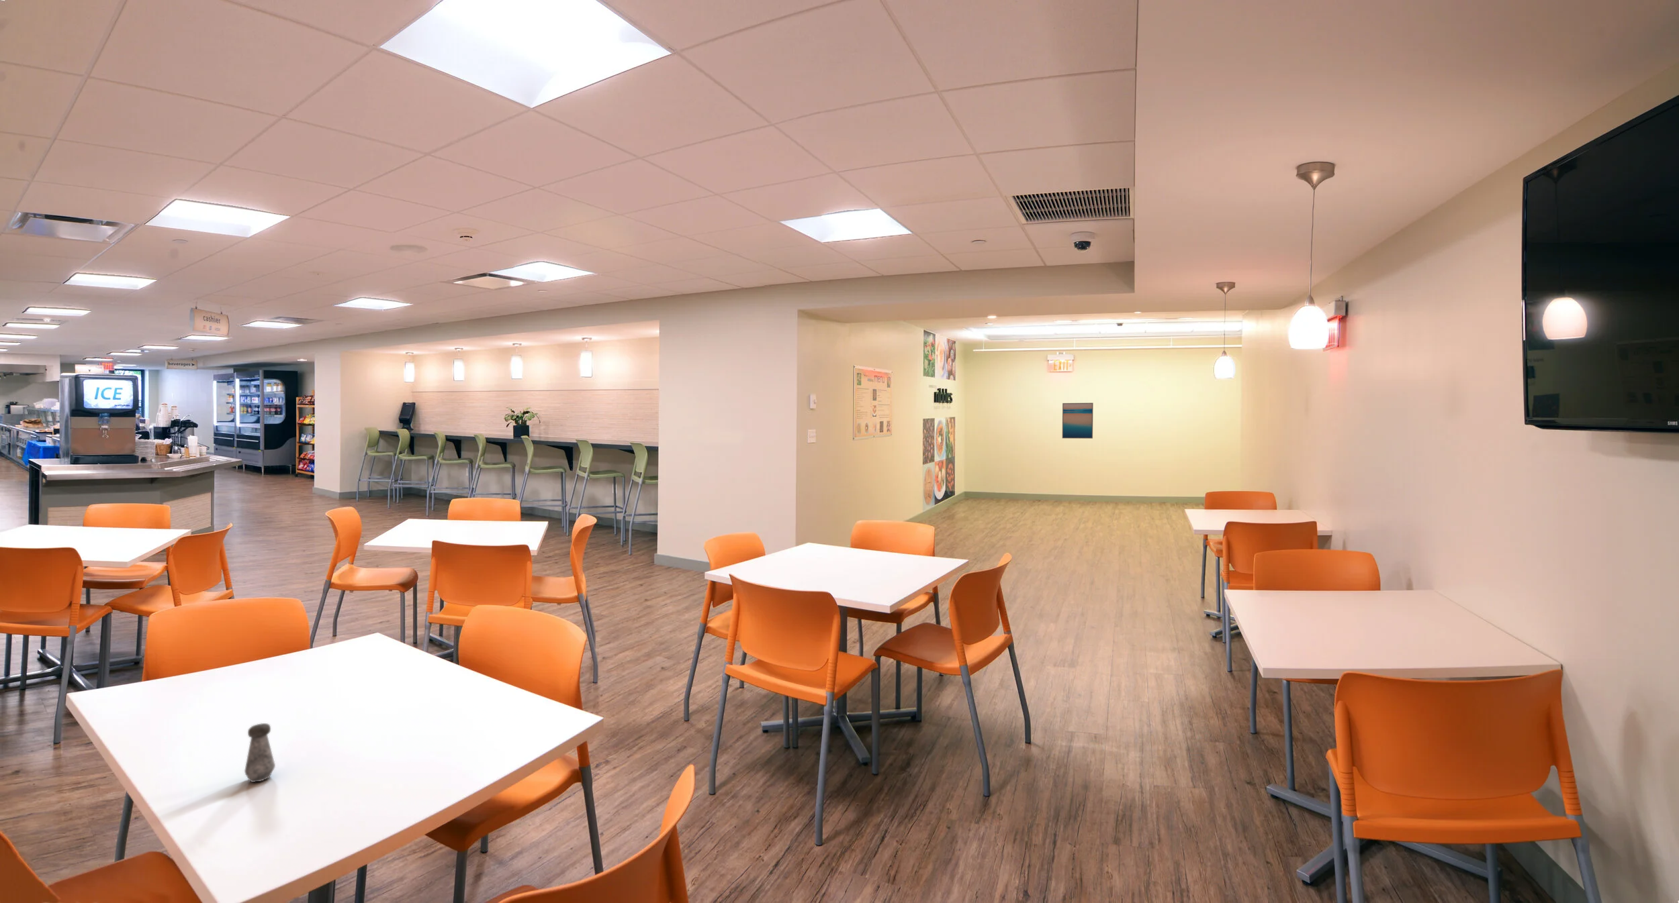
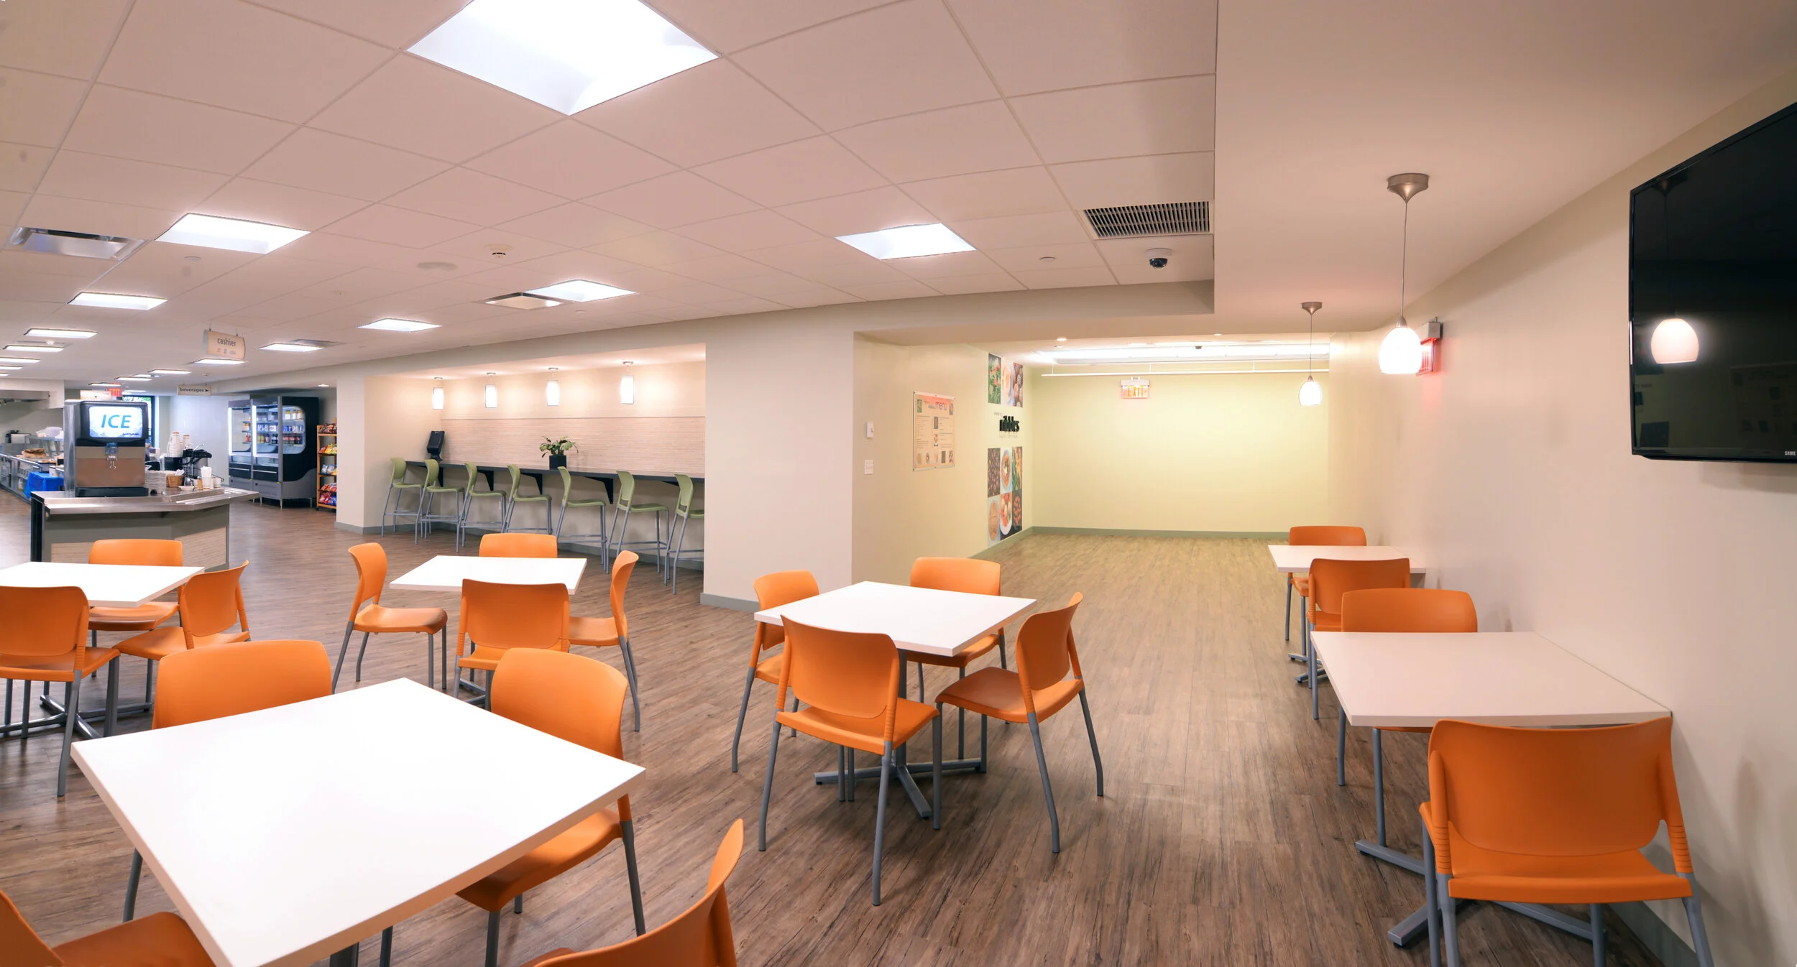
- salt shaker (259, 752)
- wall art (1077, 420)
